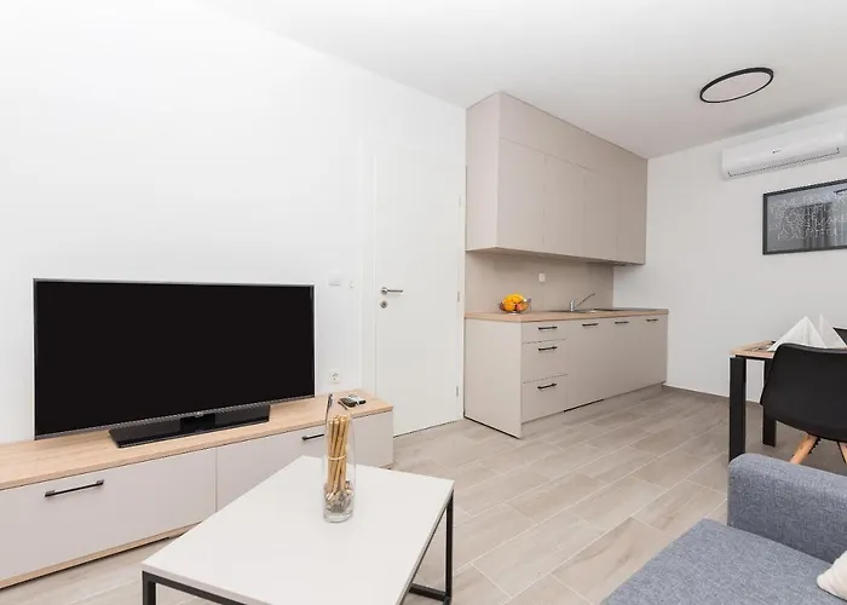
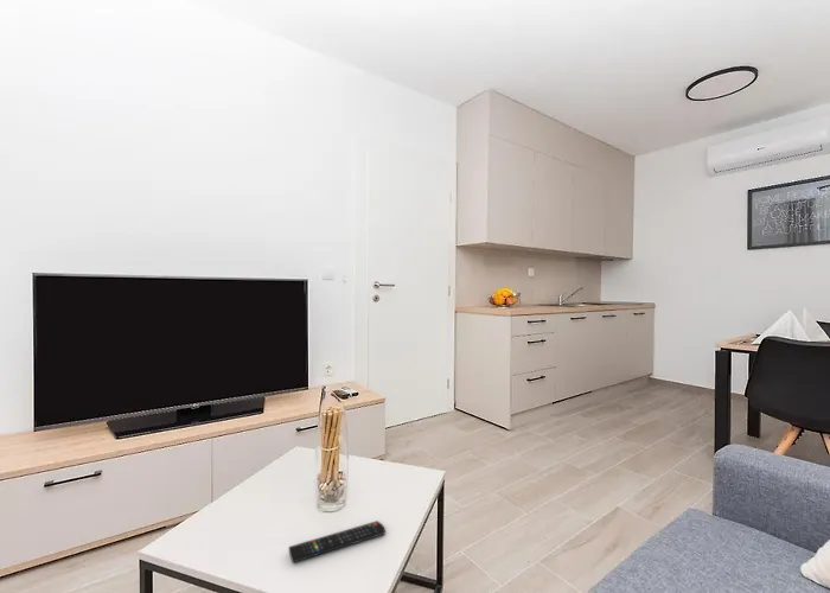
+ remote control (339, 541)
